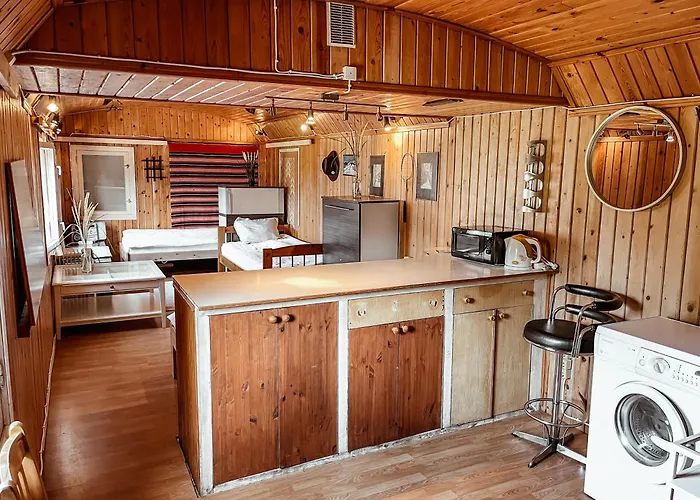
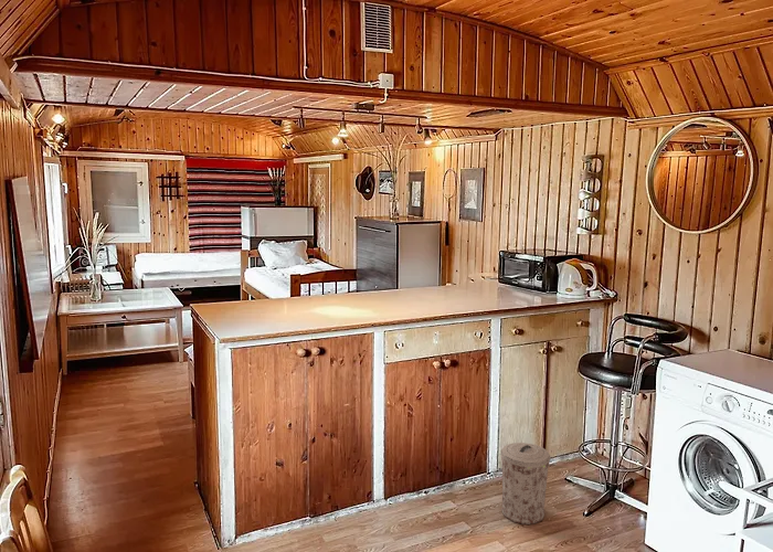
+ trash can (523, 480)
